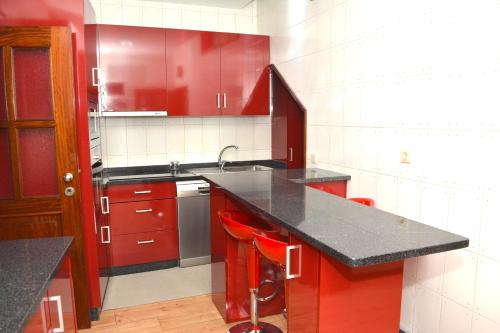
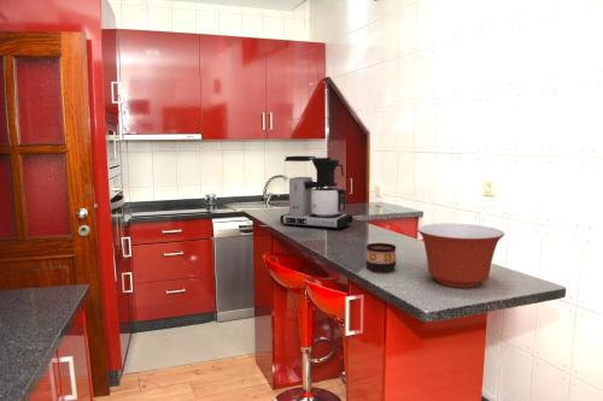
+ mixing bowl (458, 255)
+ coffee maker (316, 190)
+ cup (381, 256)
